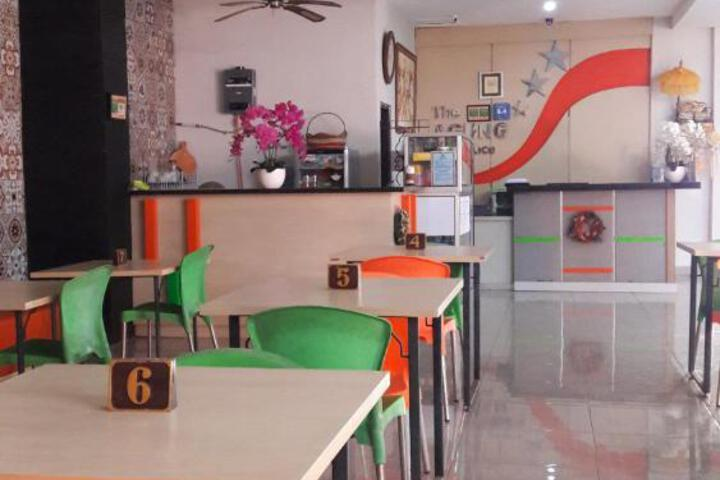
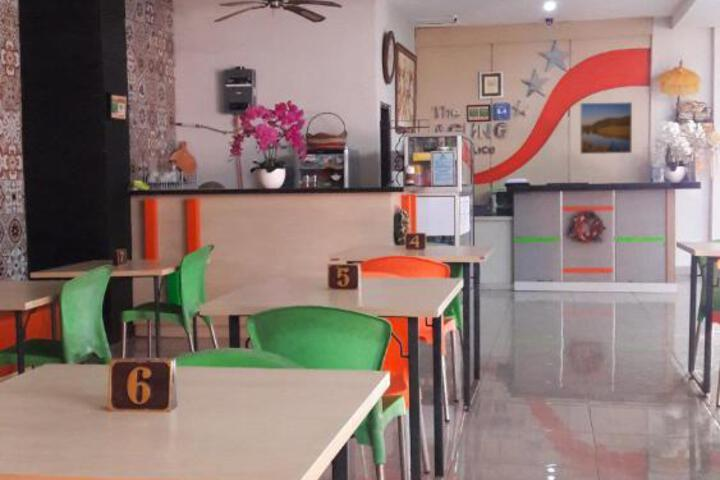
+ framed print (605, 128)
